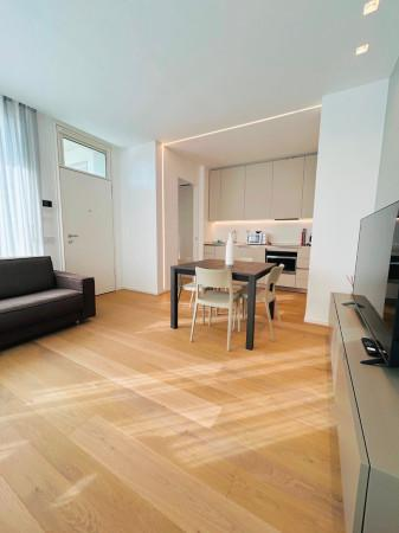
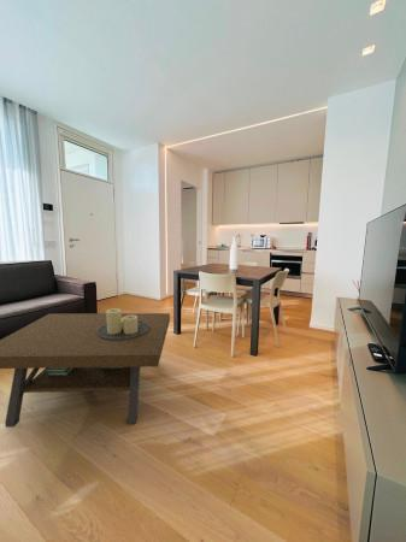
+ coffee table (93, 348)
